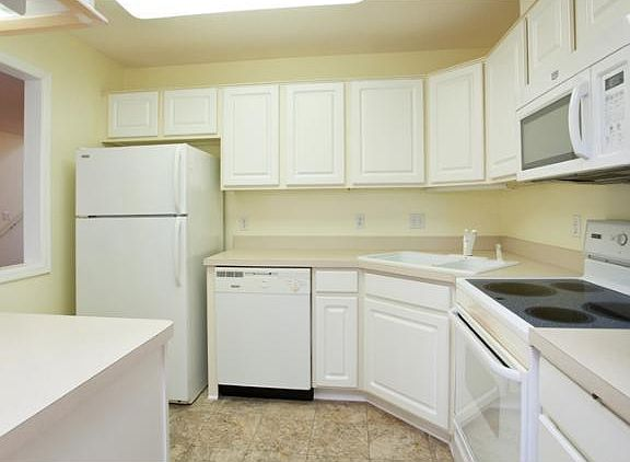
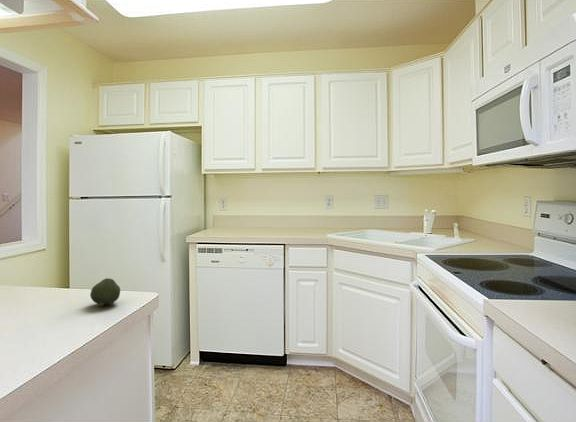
+ fruit (105, 291)
